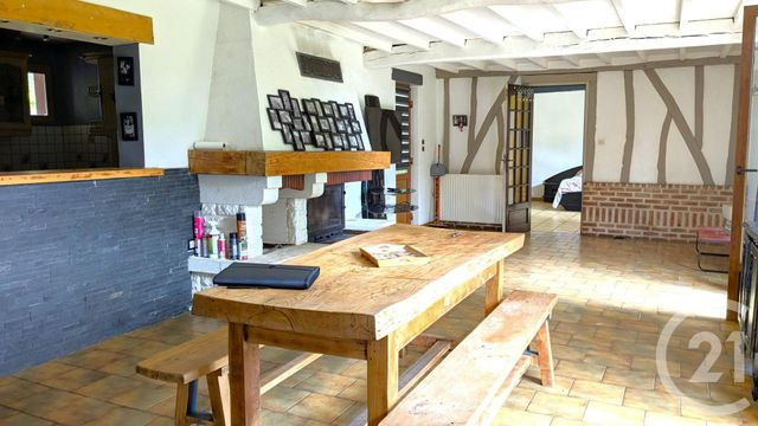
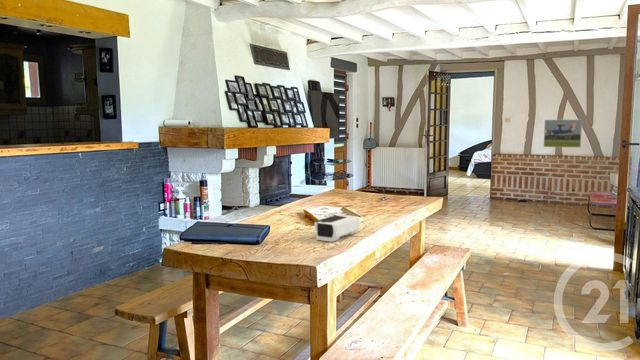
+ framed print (562, 133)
+ tissue box (336, 227)
